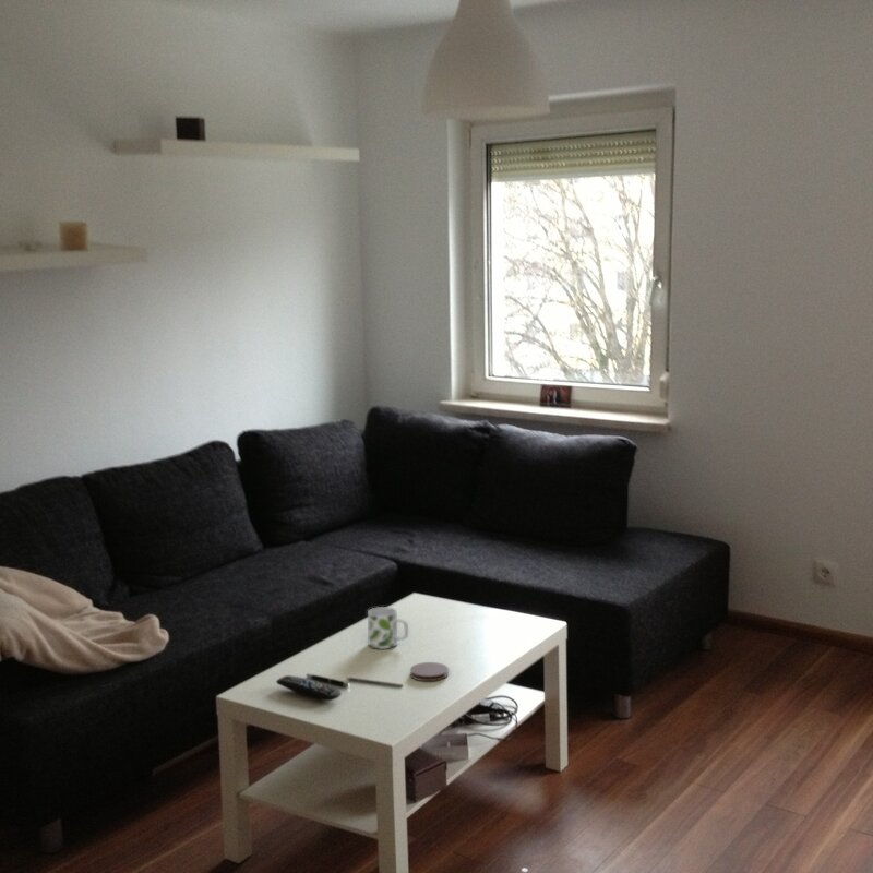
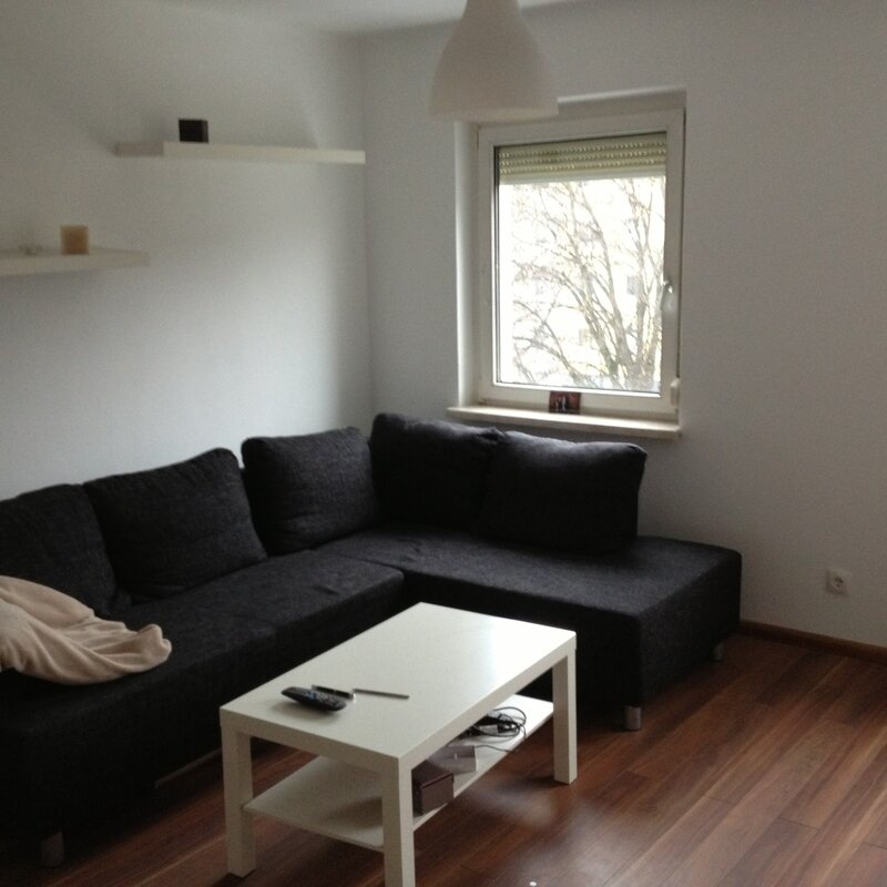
- mug (388, 629)
- coaster (429, 671)
